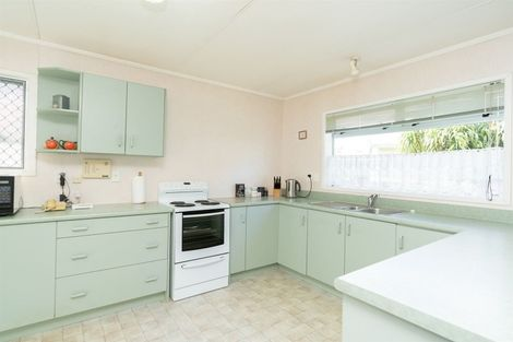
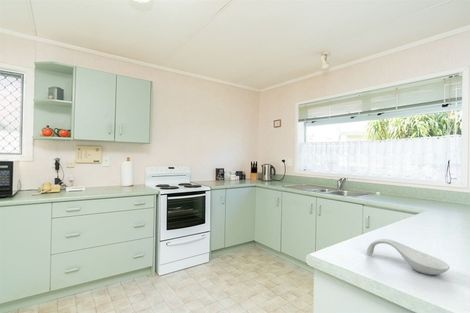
+ spoon rest (404, 254)
